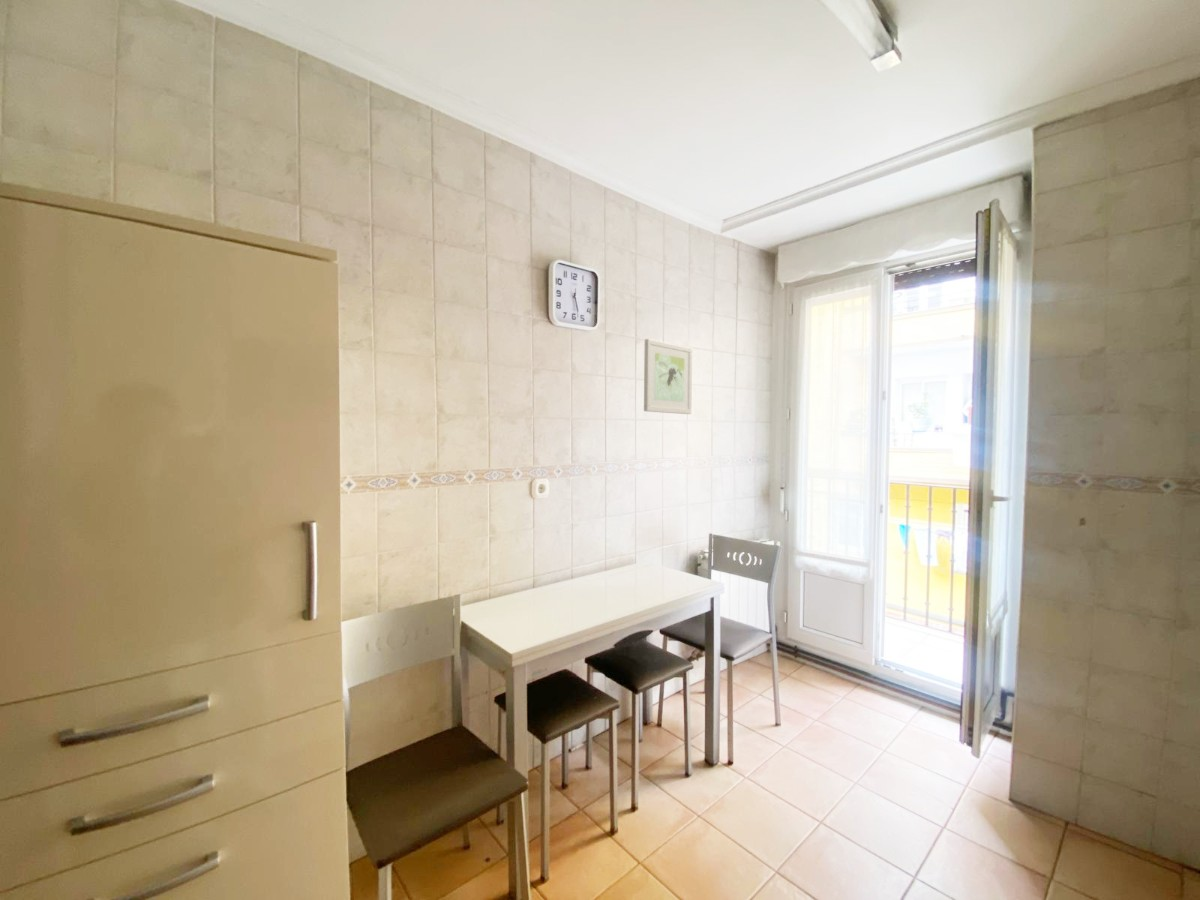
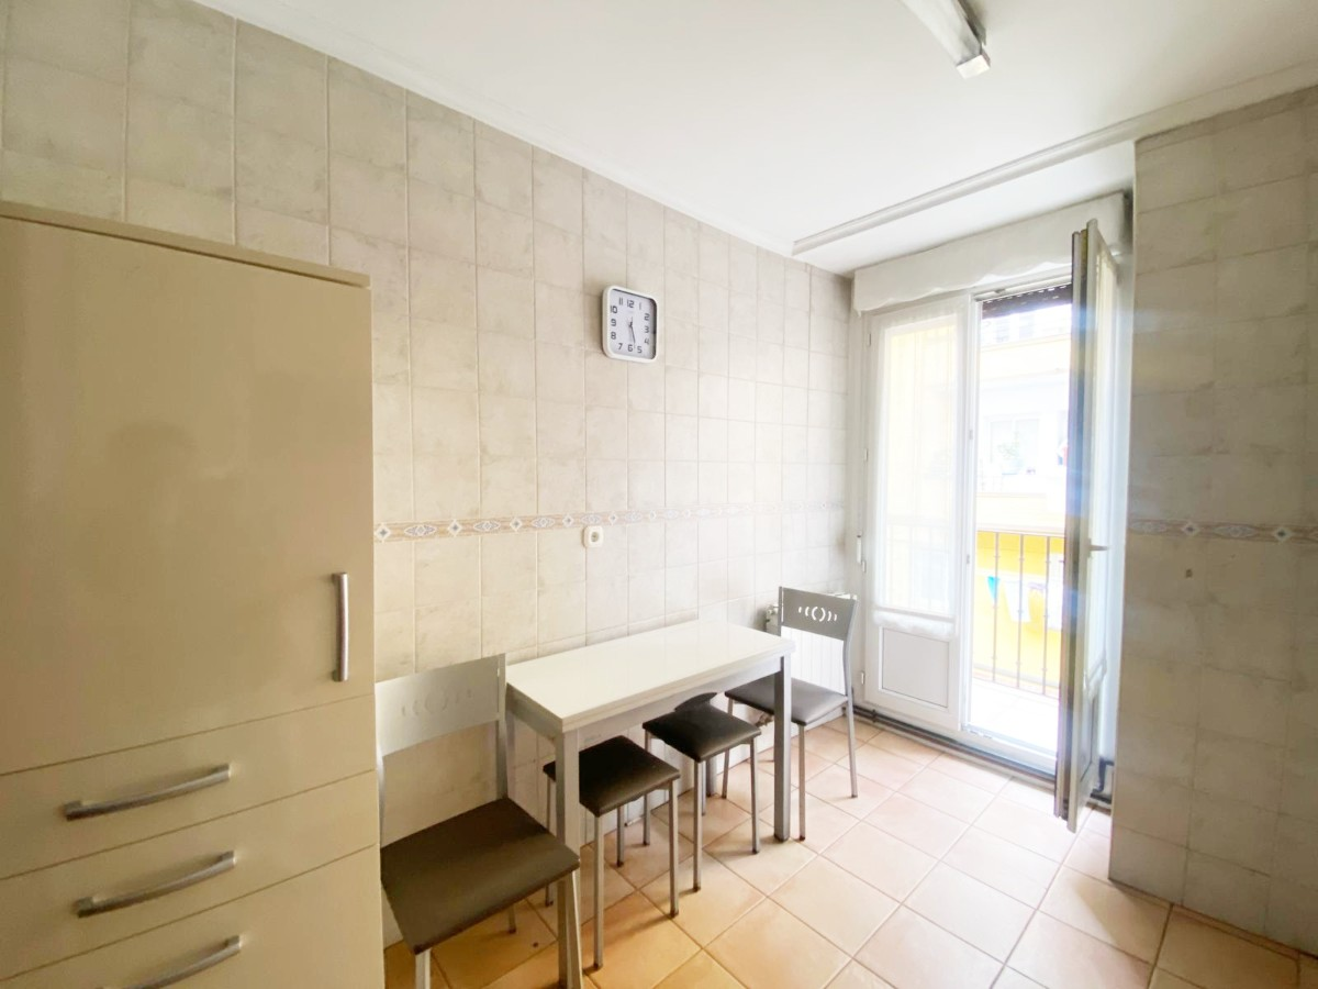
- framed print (669, 378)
